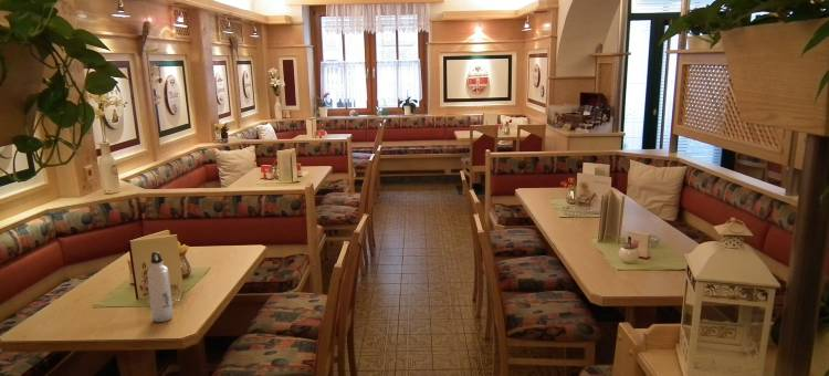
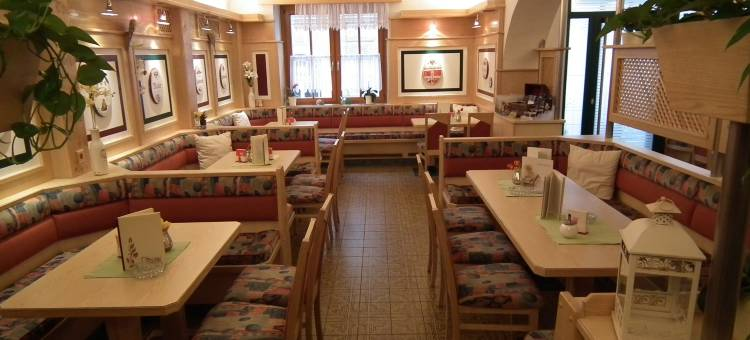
- water bottle (159, 285)
